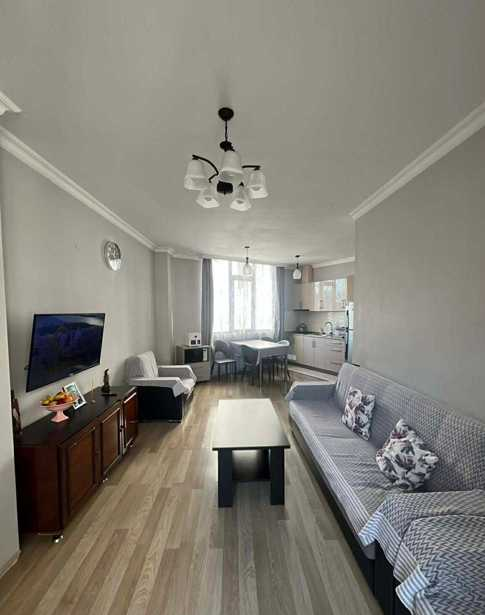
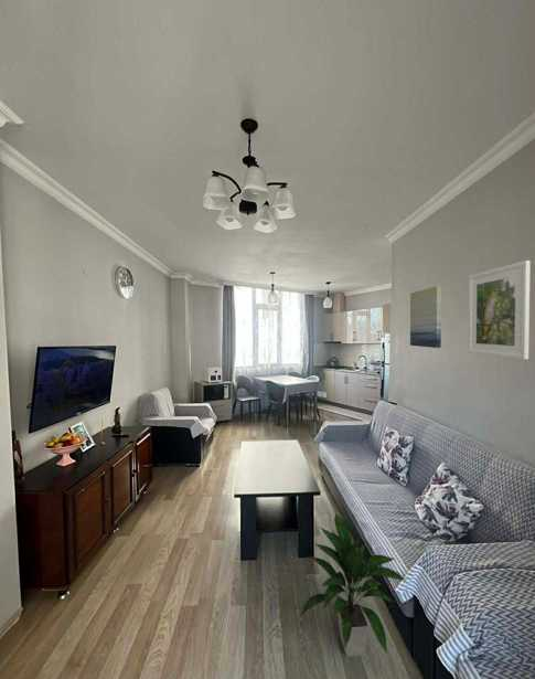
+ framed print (494, 312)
+ wall art (424, 318)
+ indoor plant (347, 585)
